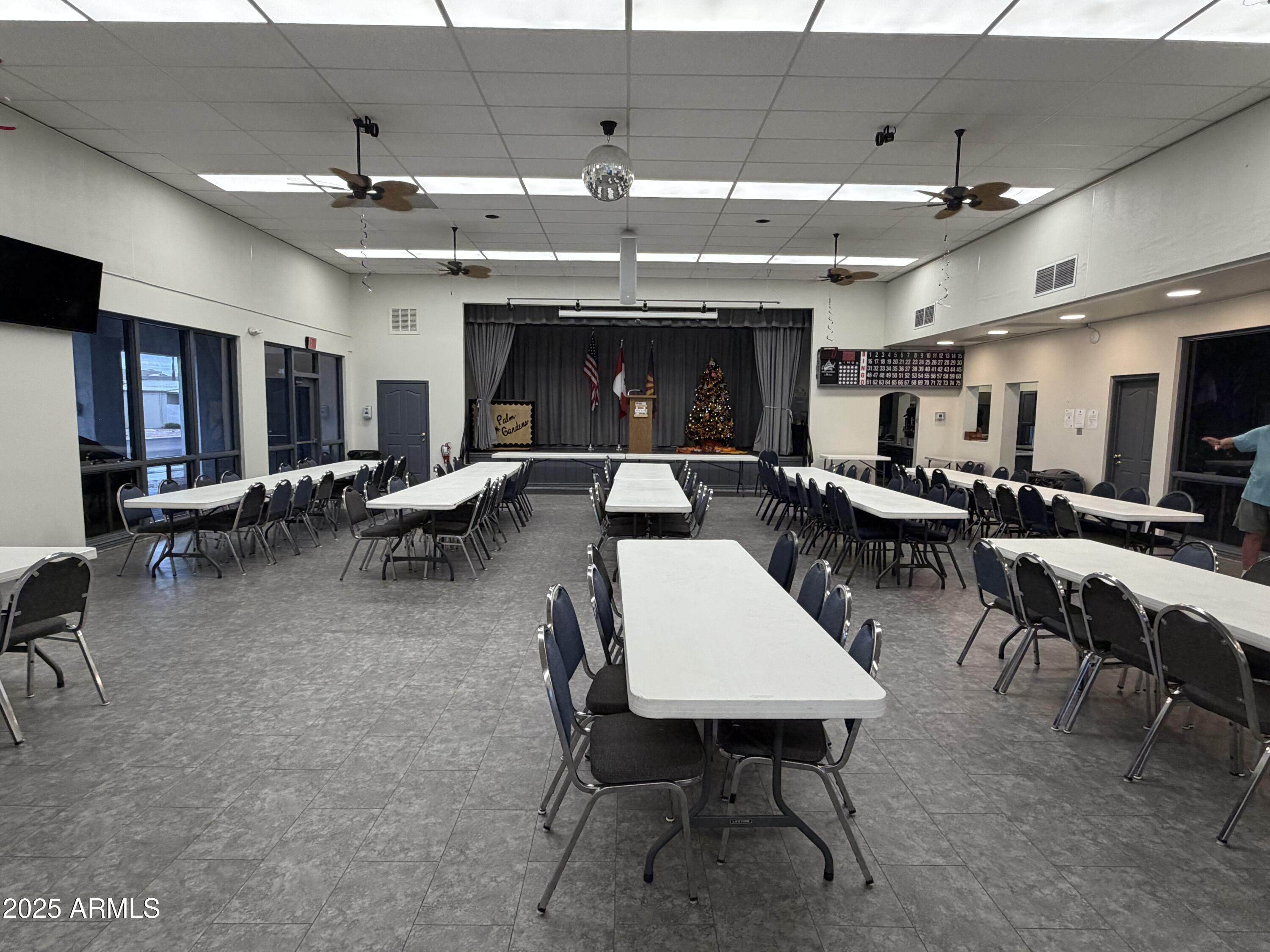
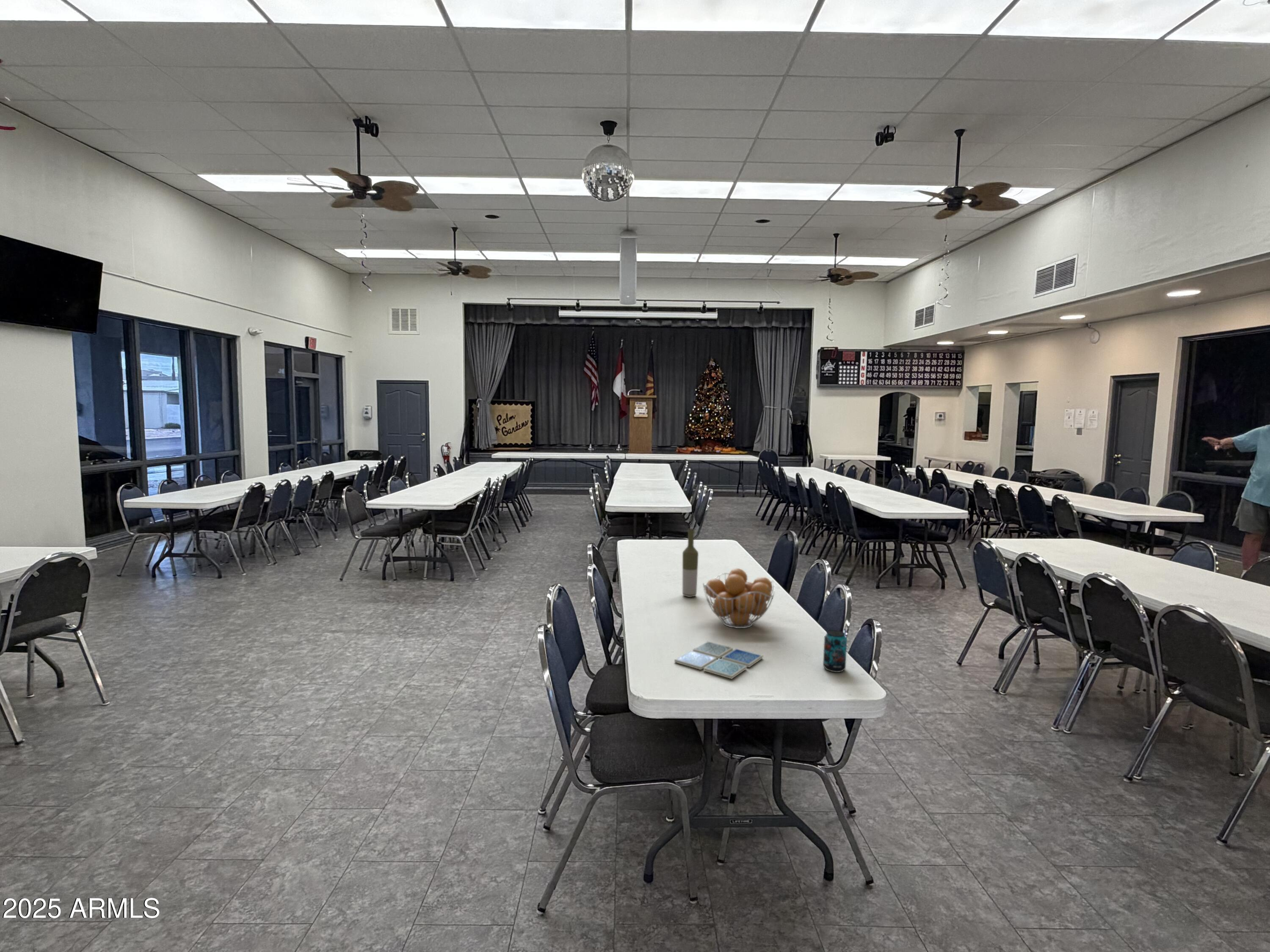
+ drink coaster (719, 658)
+ bottle (690, 562)
+ fruit basket (738, 597)
+ beverage can (835, 651)
